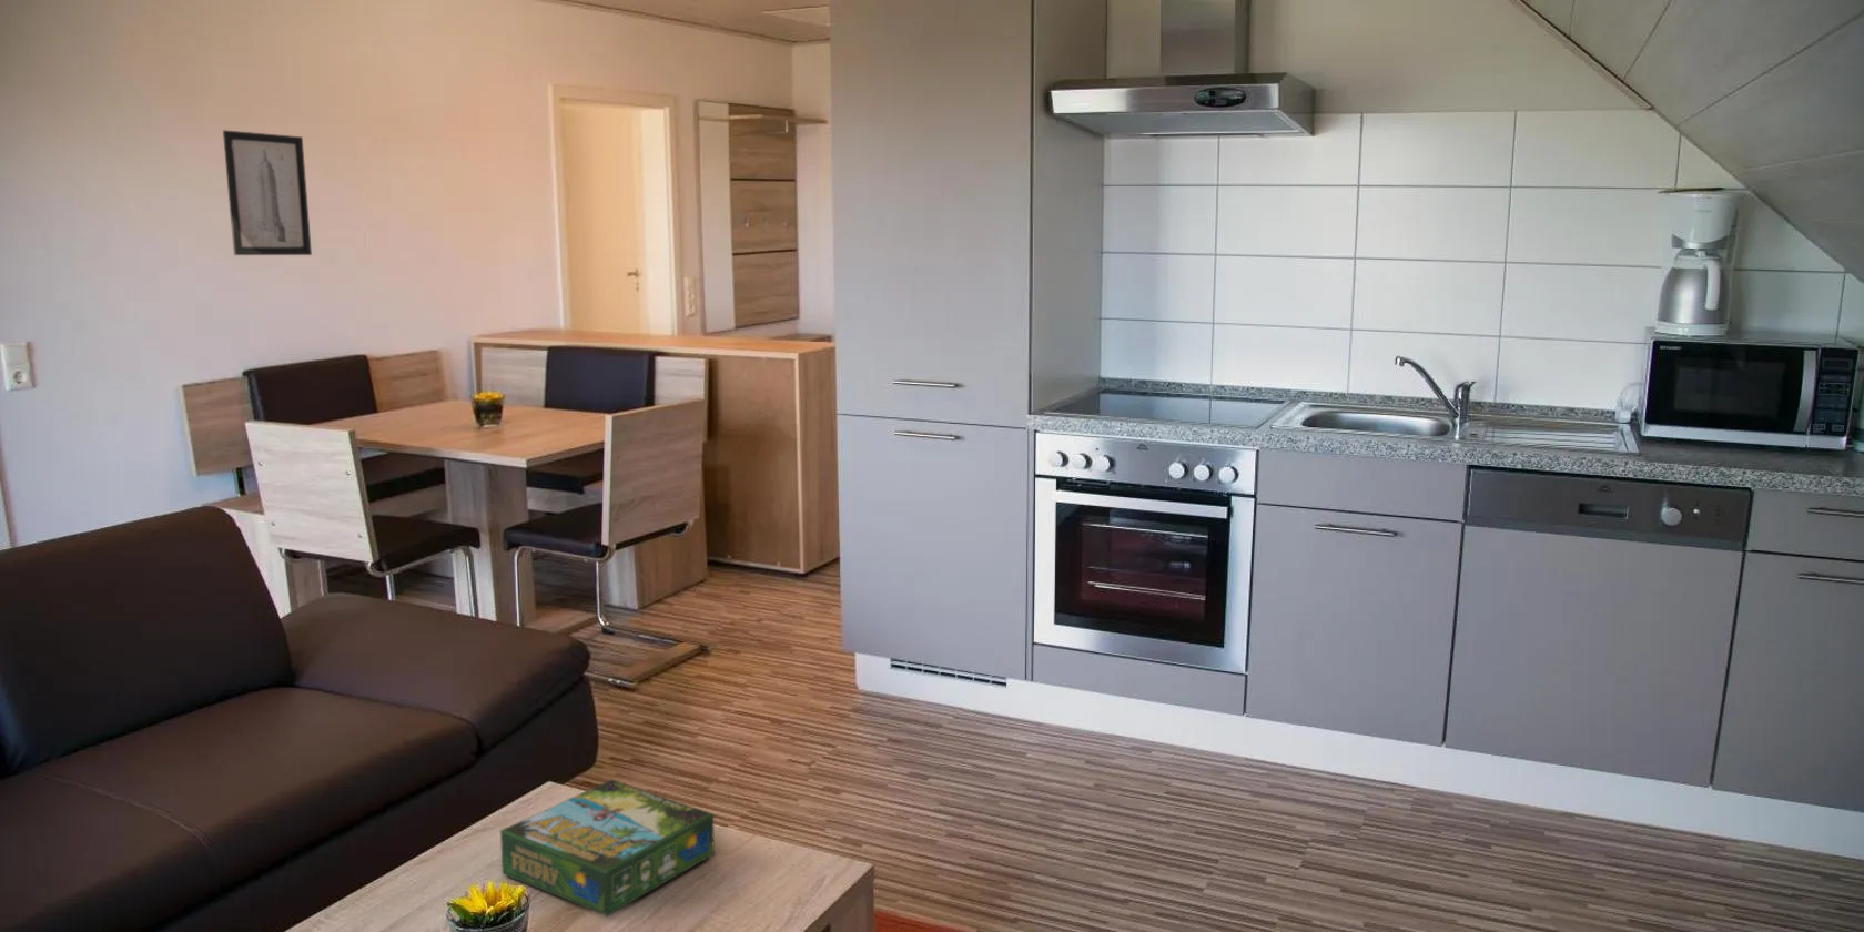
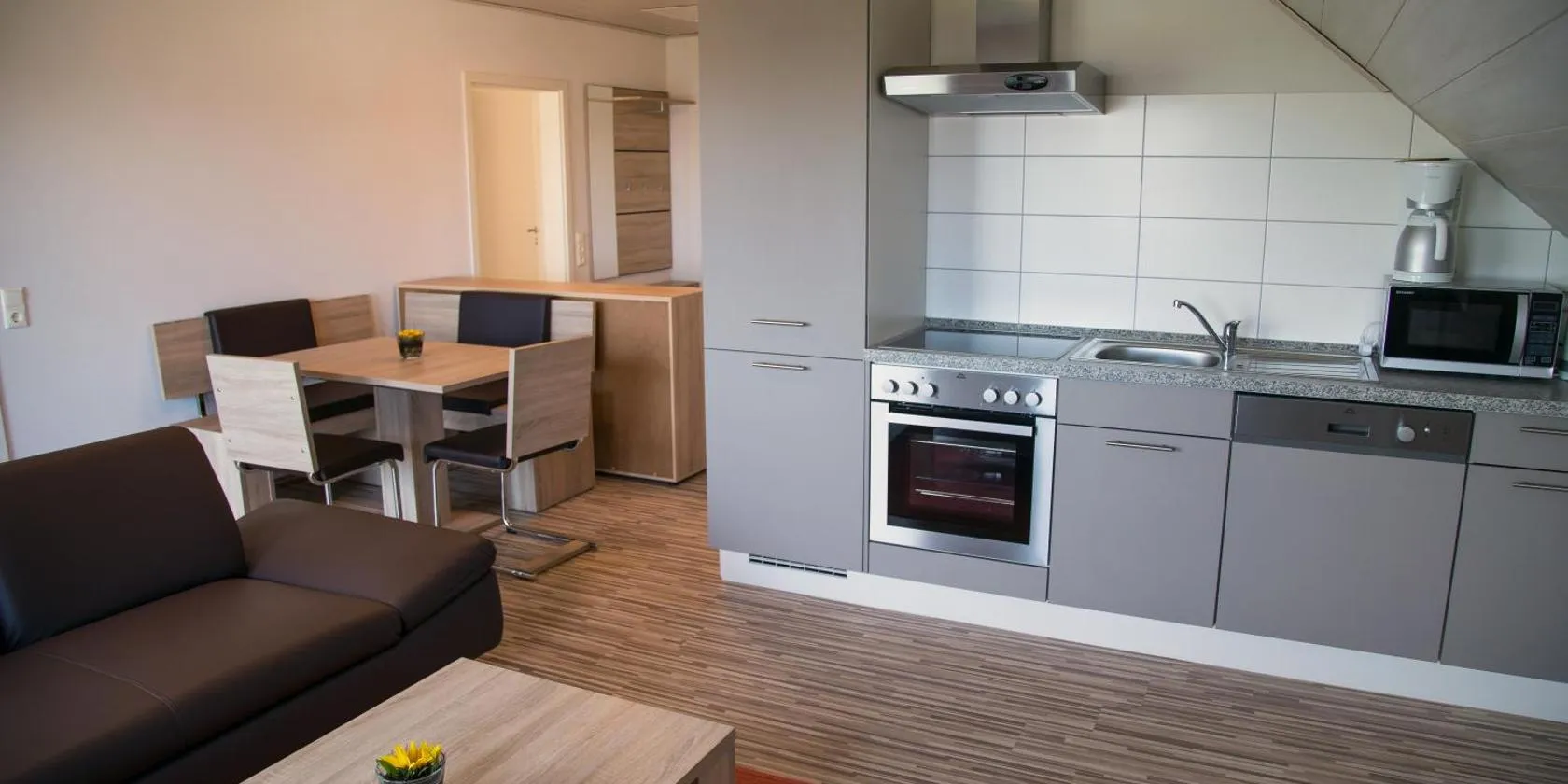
- wall art (269, 194)
- board game (609, 842)
